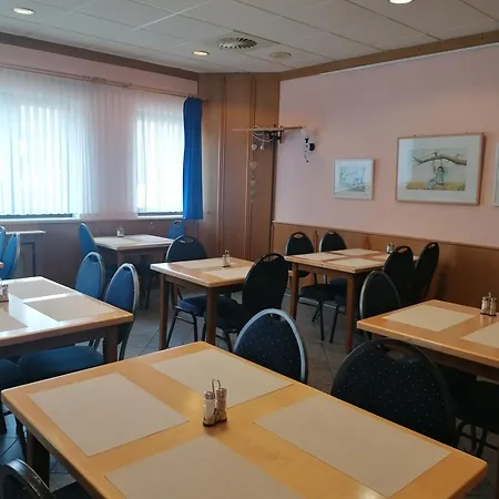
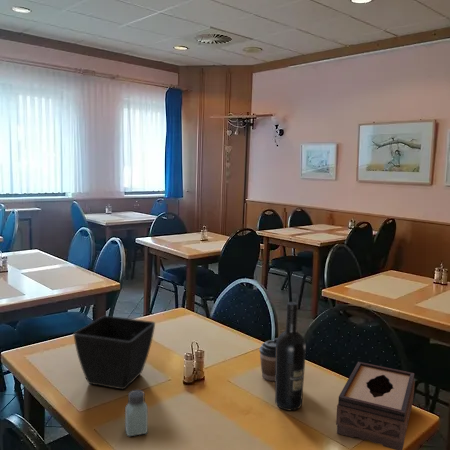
+ saltshaker (136, 412)
+ tissue box (377, 401)
+ flower pot (116, 352)
+ coffee cup (273, 358)
+ wine bottle (290, 354)
